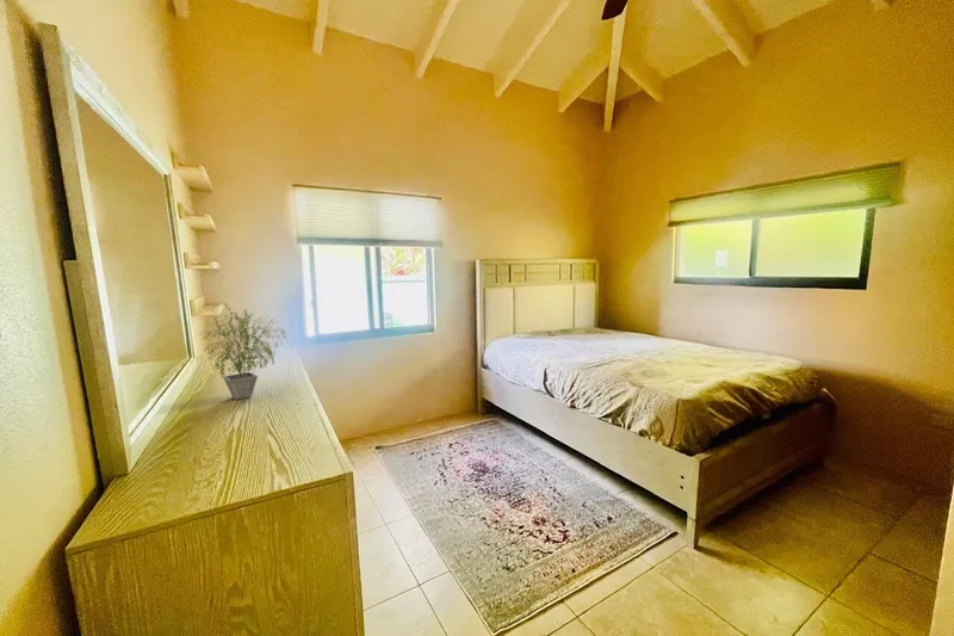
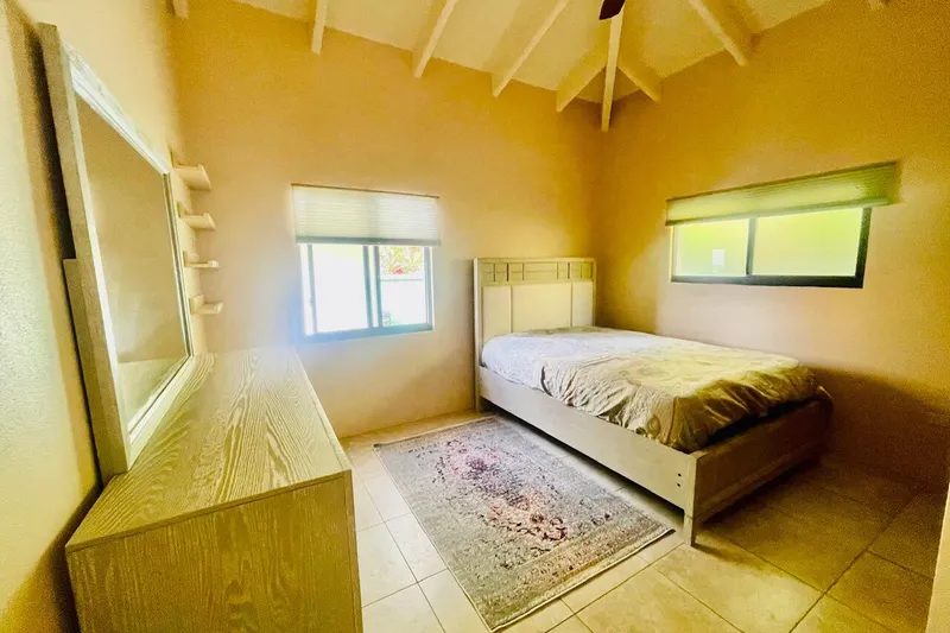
- potted plant (244, 348)
